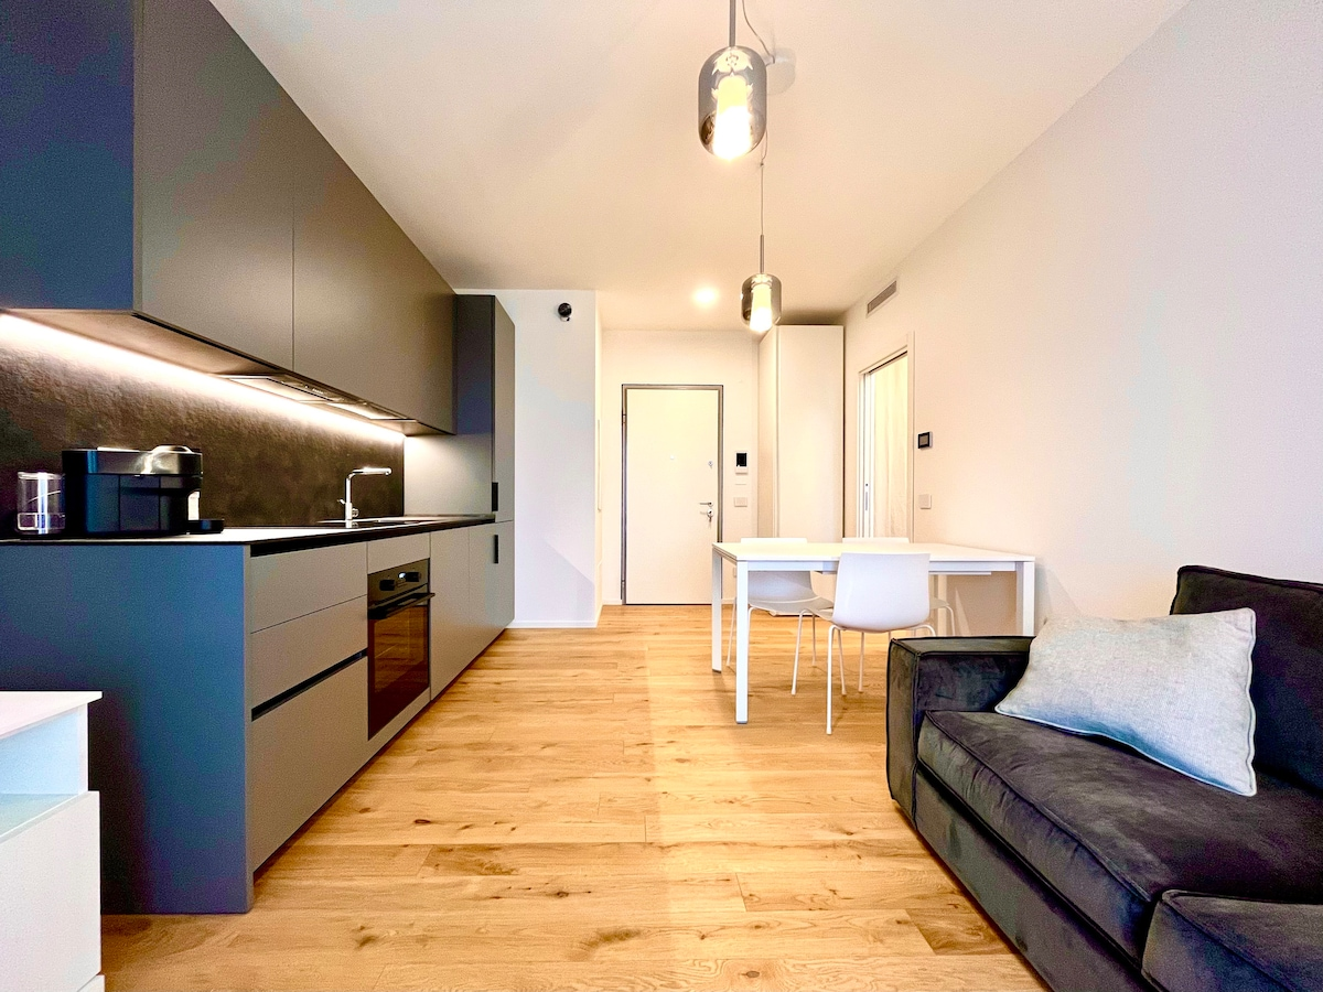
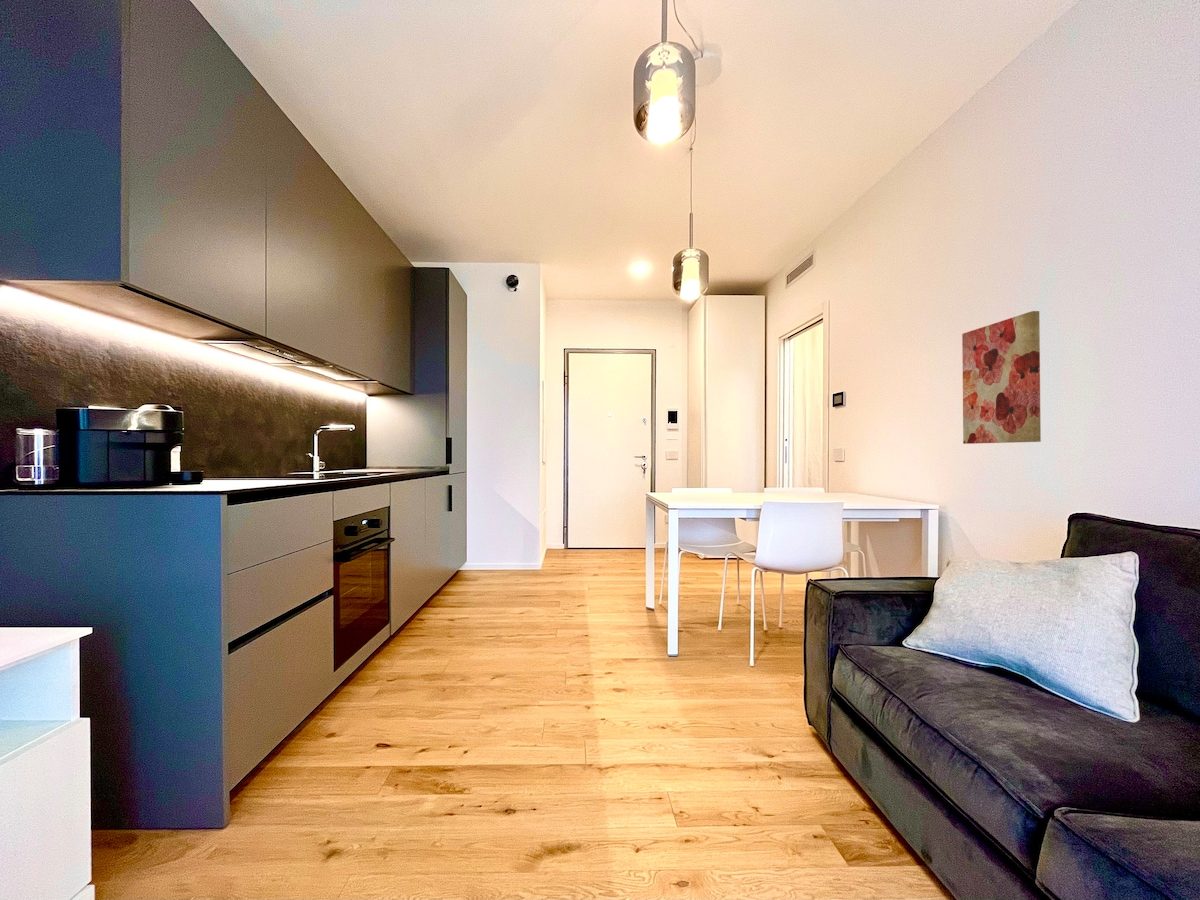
+ wall art (998, 383)
